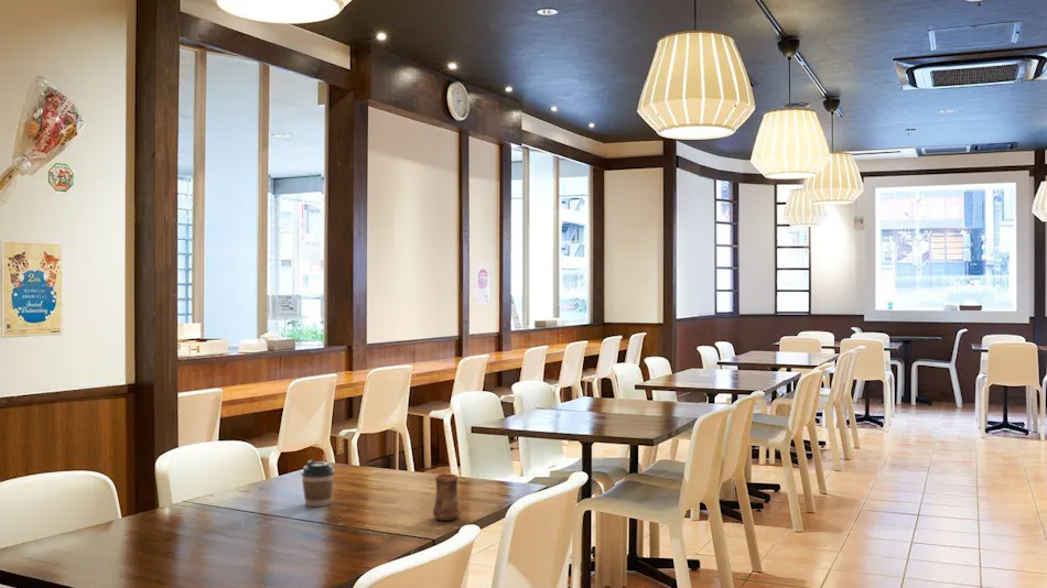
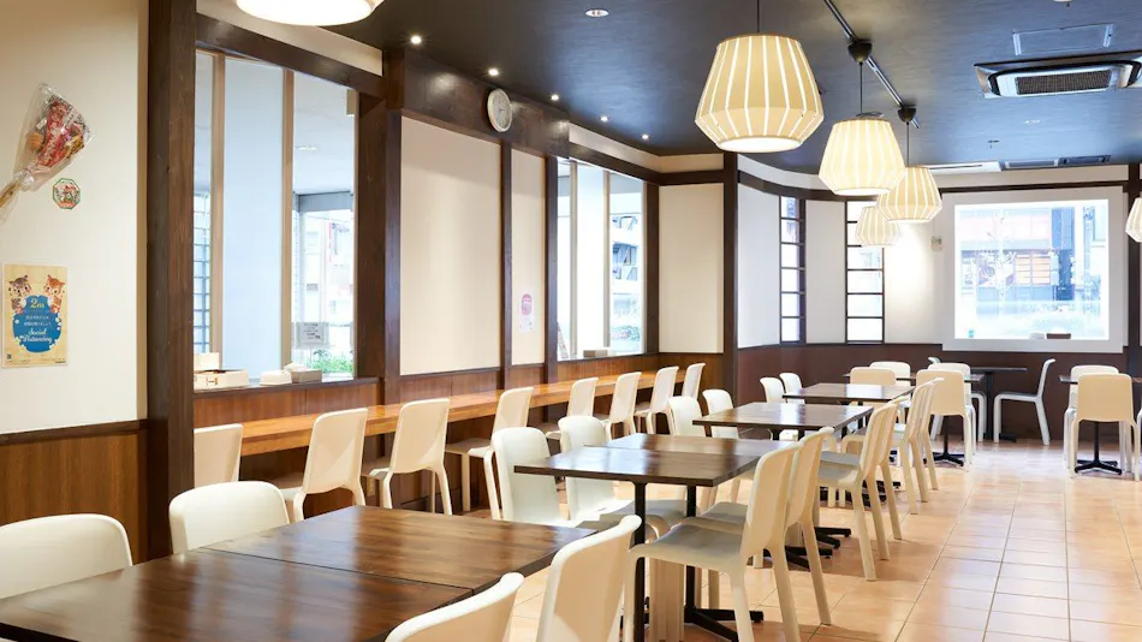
- cup (446, 497)
- coffee cup (317, 482)
